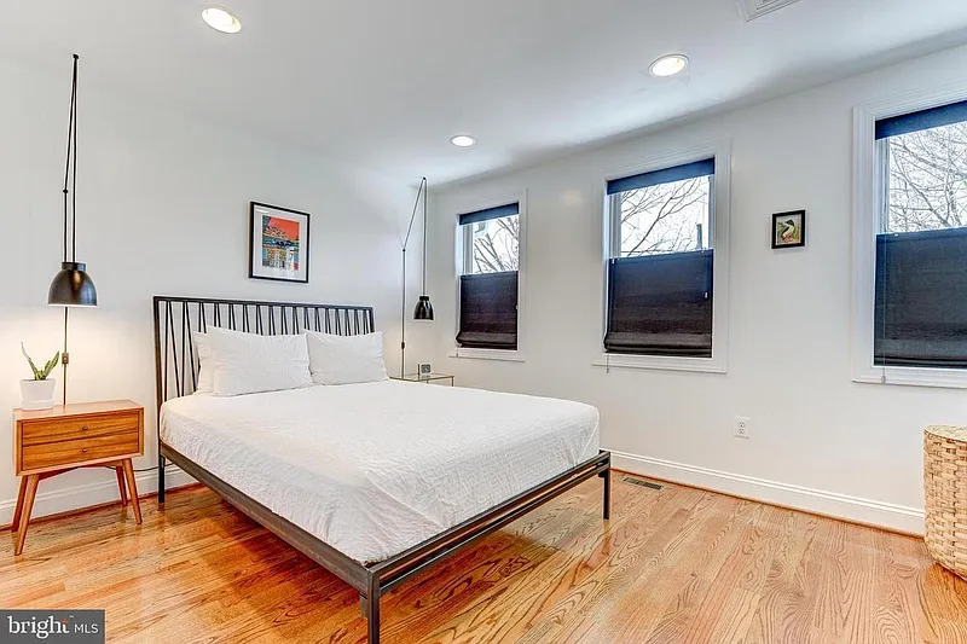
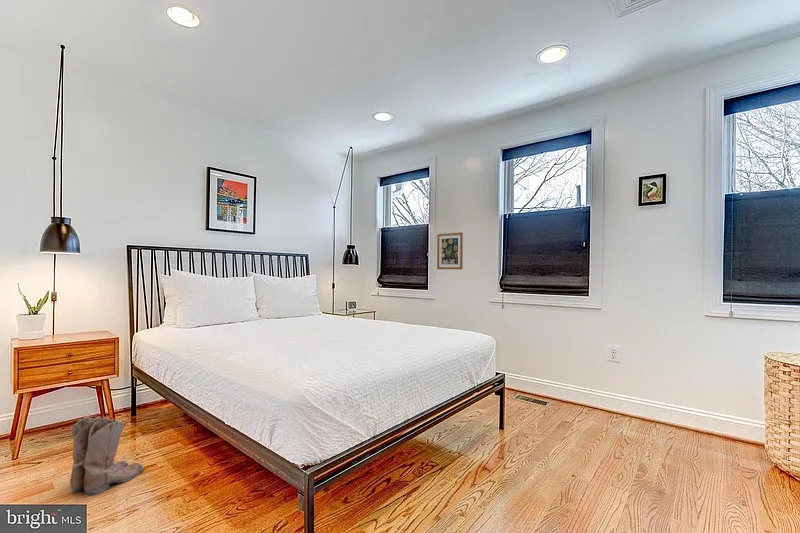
+ boots (108, 446)
+ wall art (449, 251)
